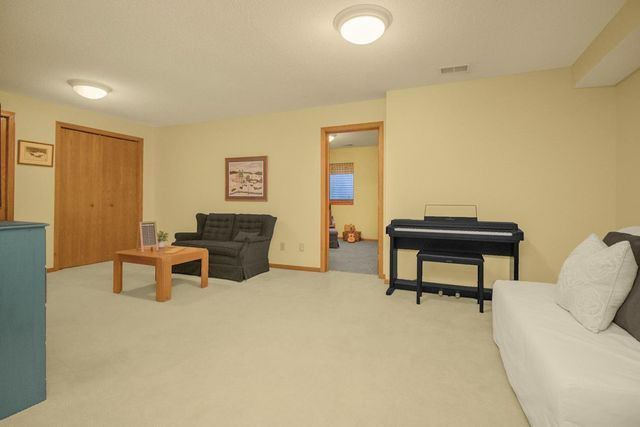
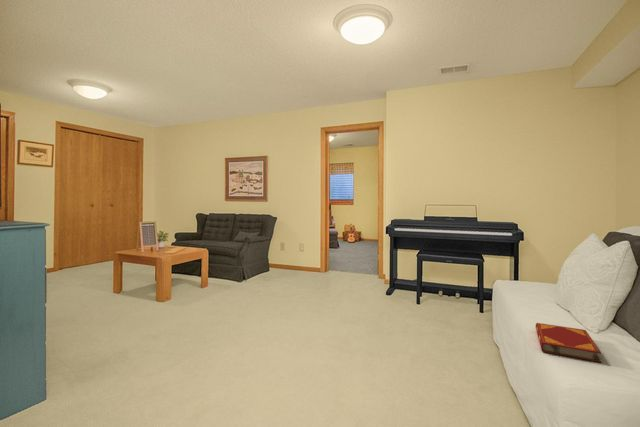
+ hardback book (564, 340)
